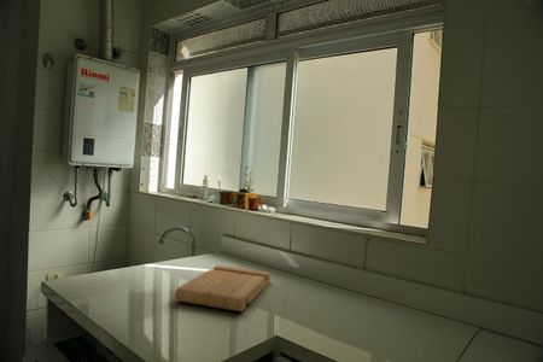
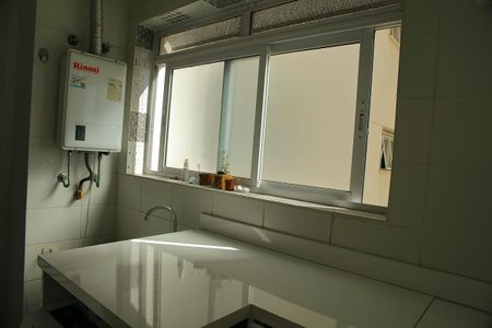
- cutting board (227, 285)
